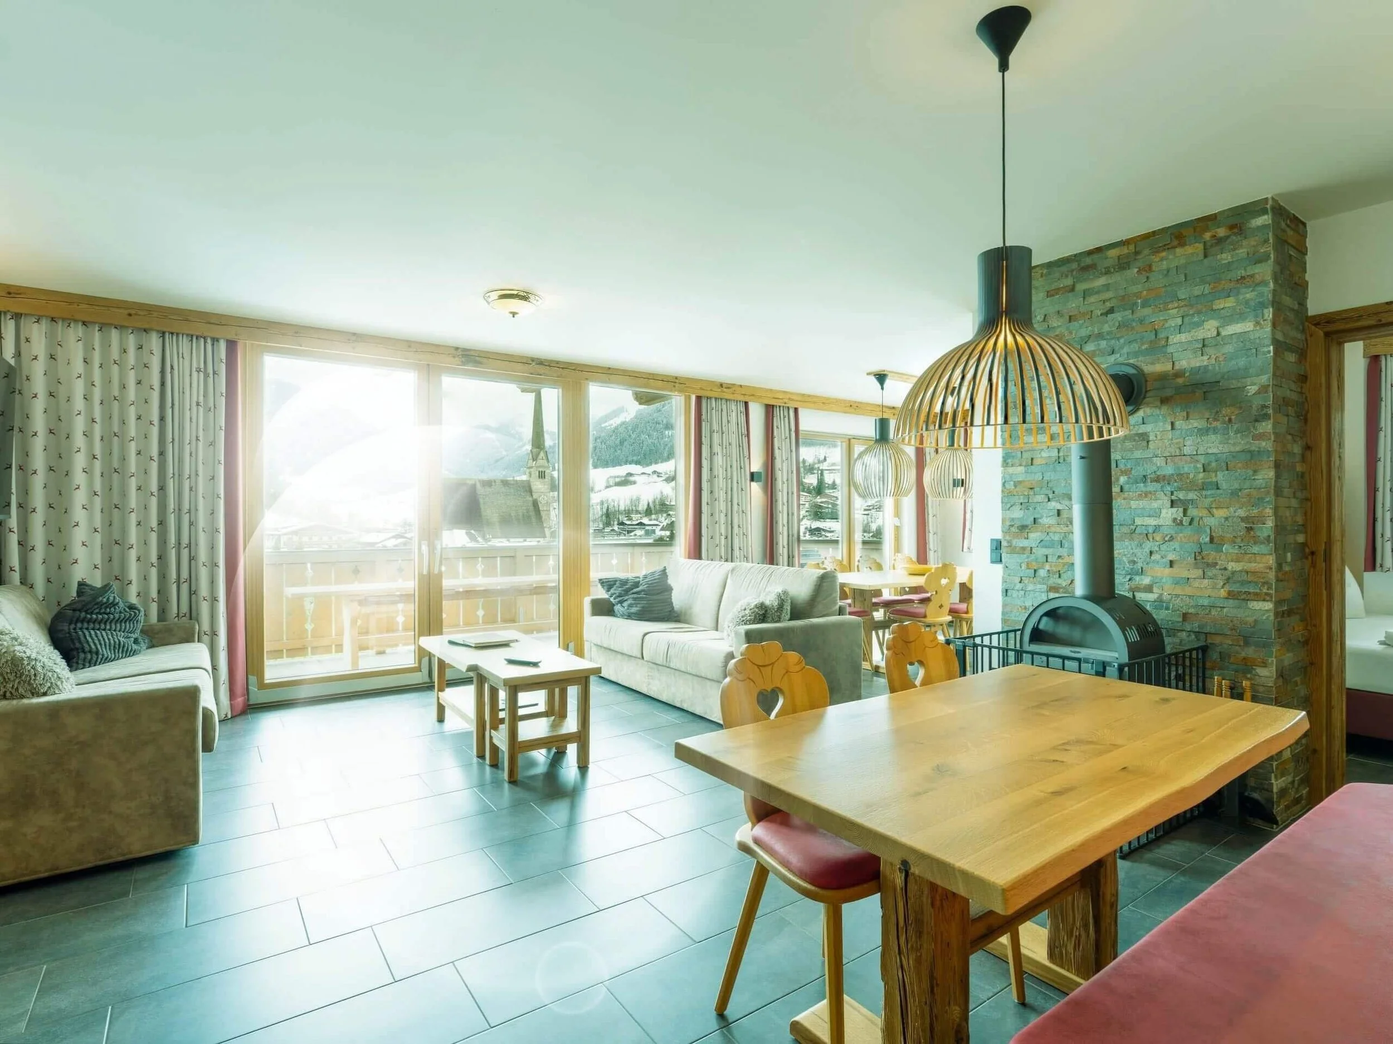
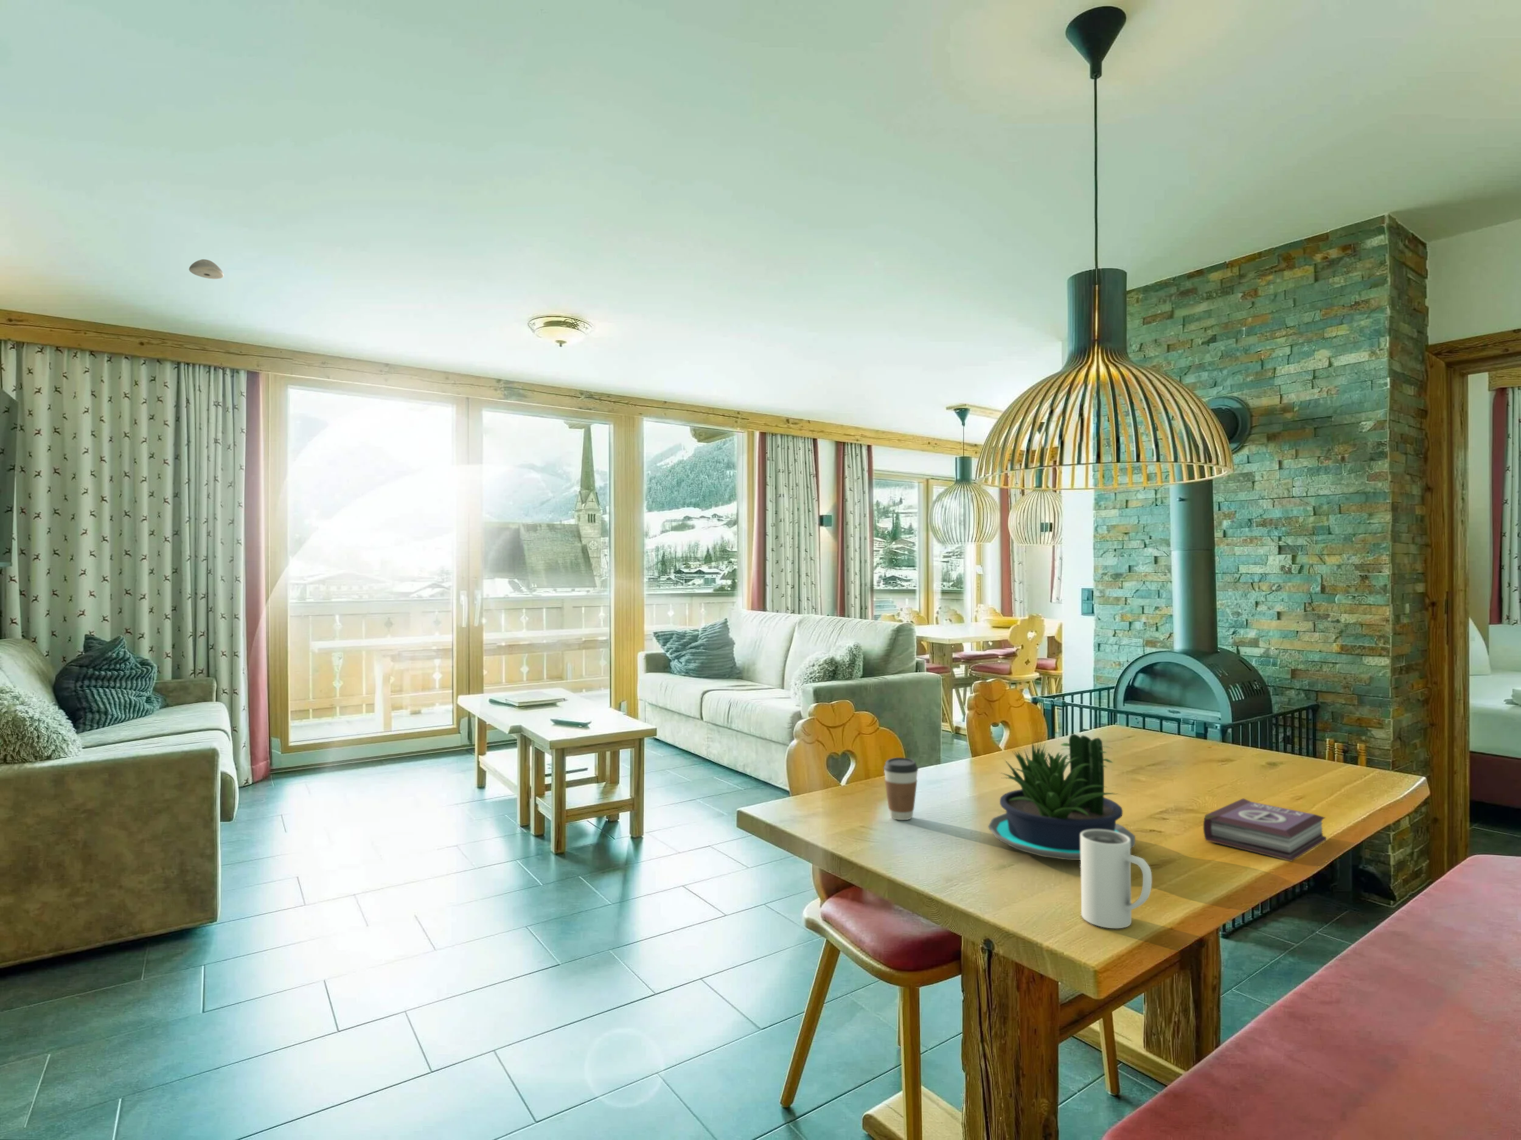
+ mug (1116, 881)
+ potted plant (1060, 792)
+ coffee cup (901, 789)
+ book (1265, 826)
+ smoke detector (206, 268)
